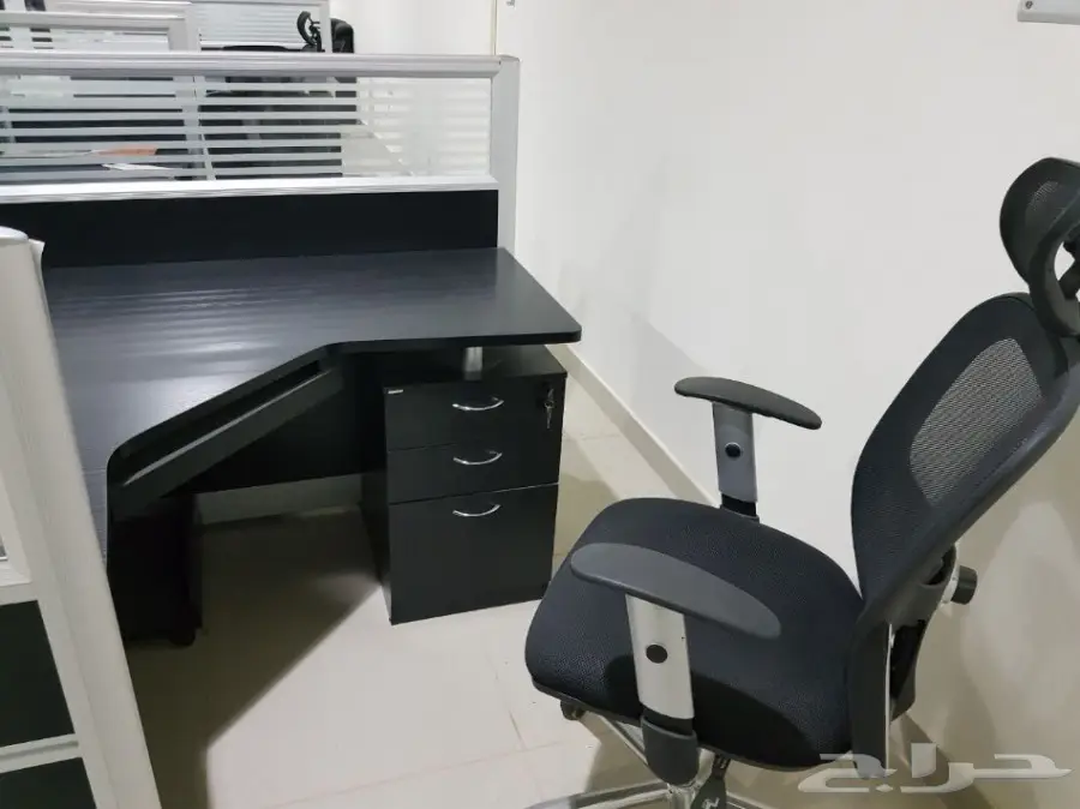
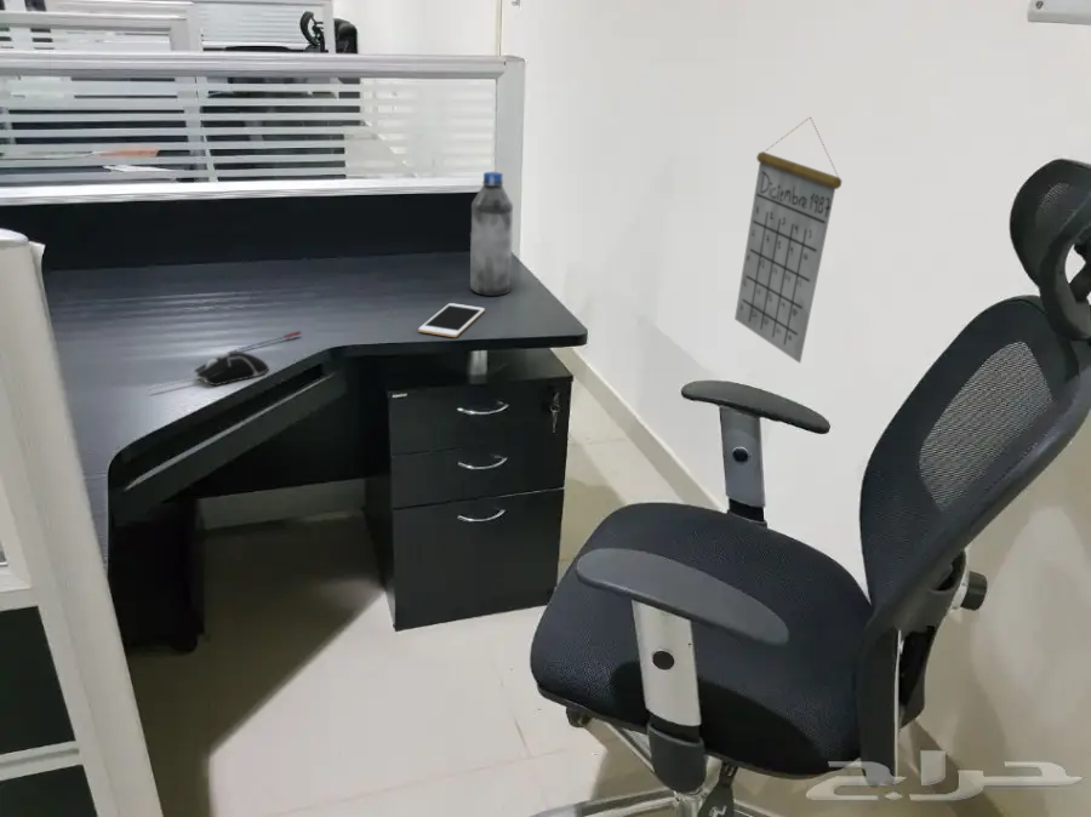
+ pen (264, 342)
+ calendar (784, 234)
+ cell phone (452, 319)
+ computer mouse (209, 368)
+ water bottle (491, 233)
